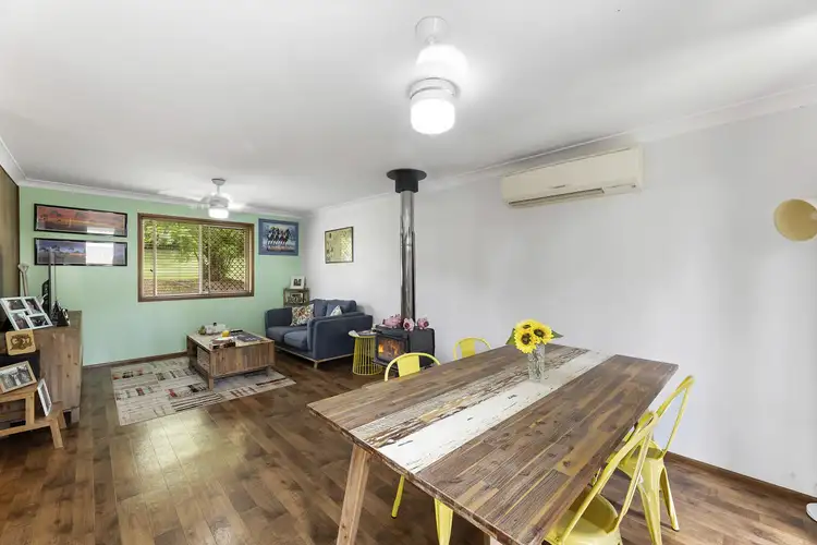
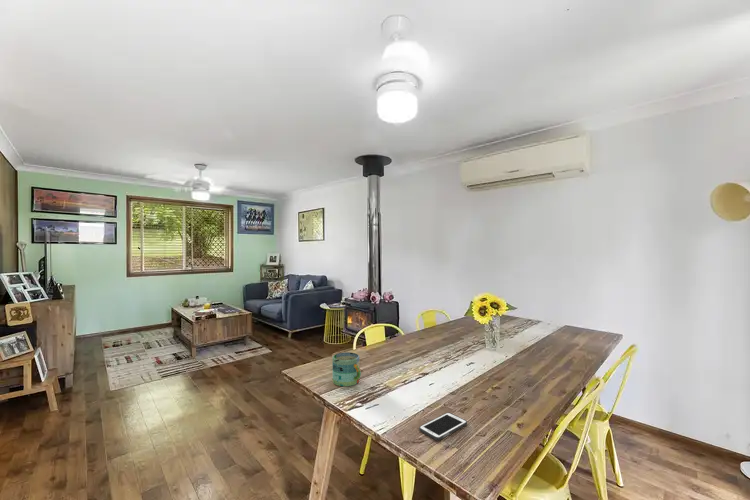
+ mug (348, 369)
+ cell phone (443, 425)
